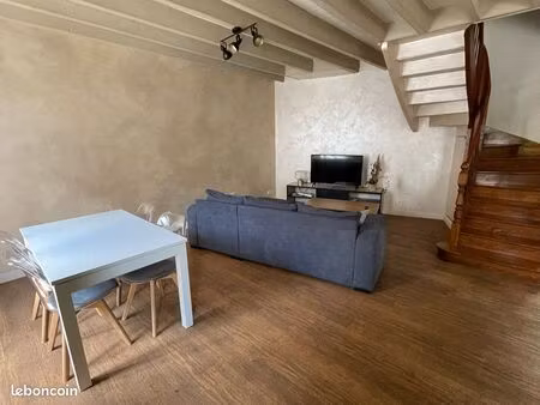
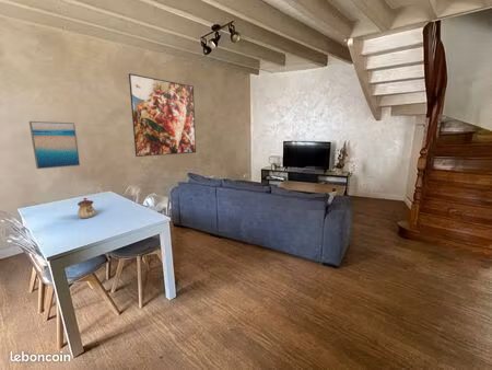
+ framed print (166, 118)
+ teapot (85, 207)
+ wall art (56, 144)
